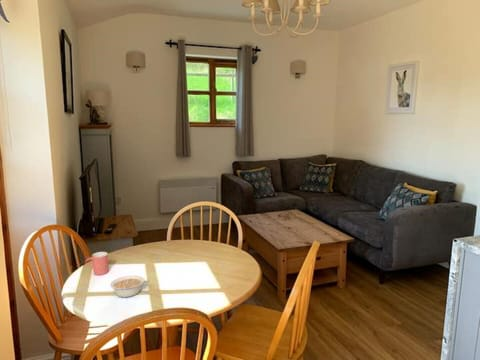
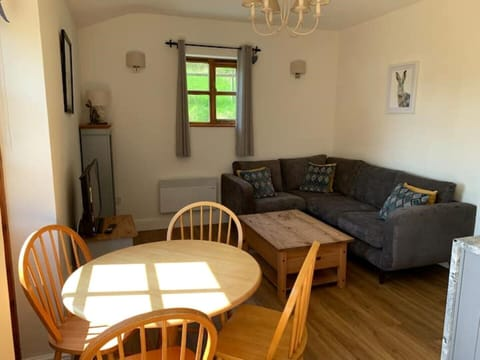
- cup (96, 263)
- legume (129, 285)
